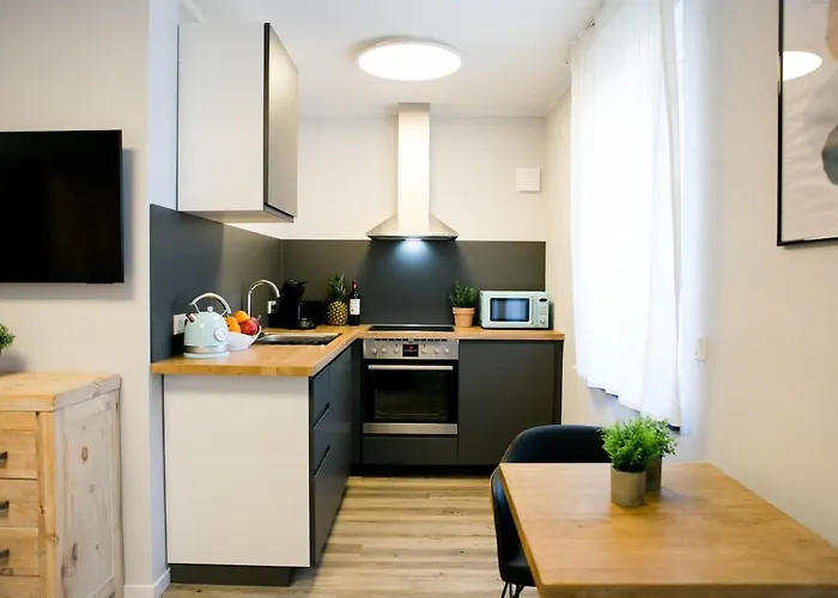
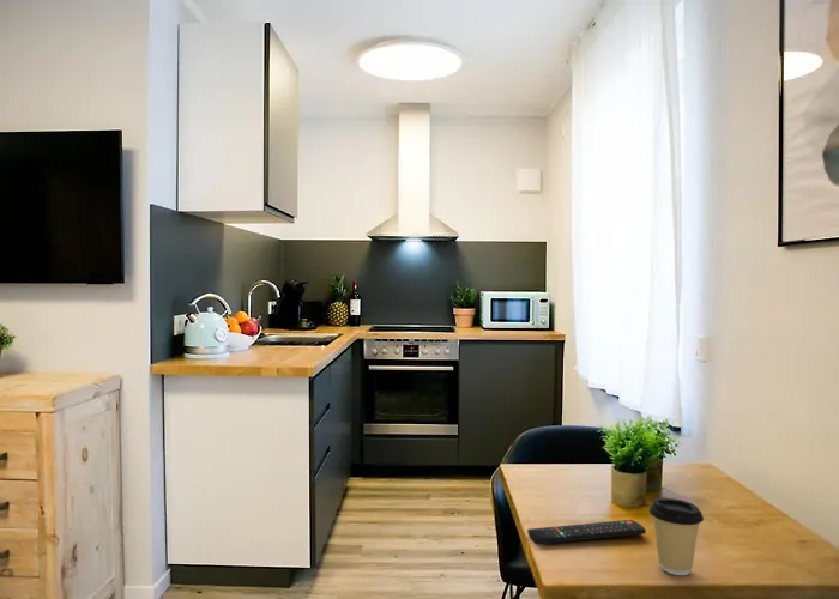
+ coffee cup (675, 536)
+ remote control (587, 532)
